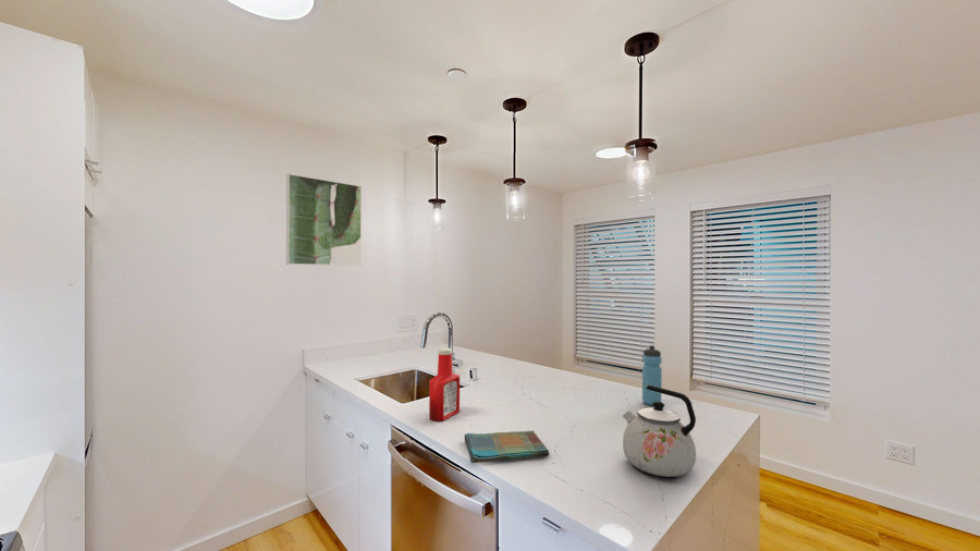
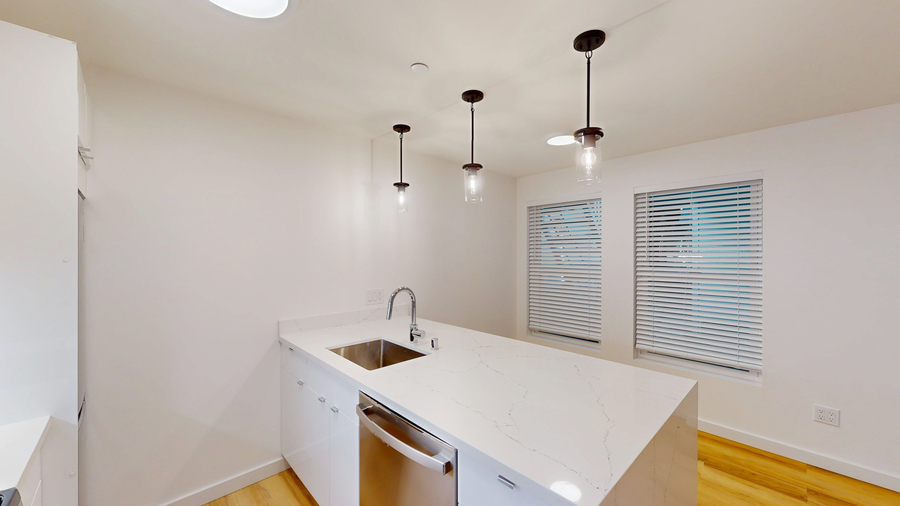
- soap bottle (444, 381)
- water bottle (651, 374)
- kettle (657, 426)
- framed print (326, 222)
- dish towel (504, 443)
